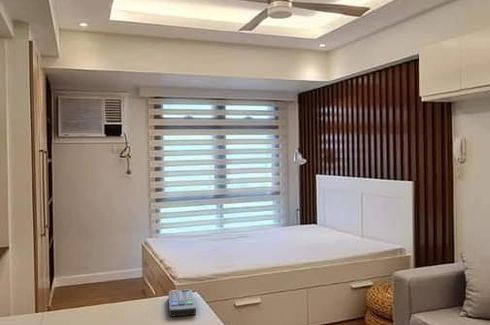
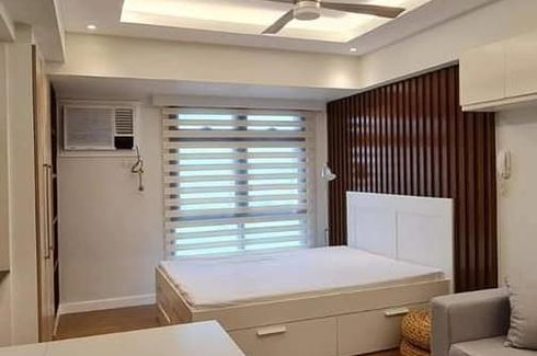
- remote control (181, 301)
